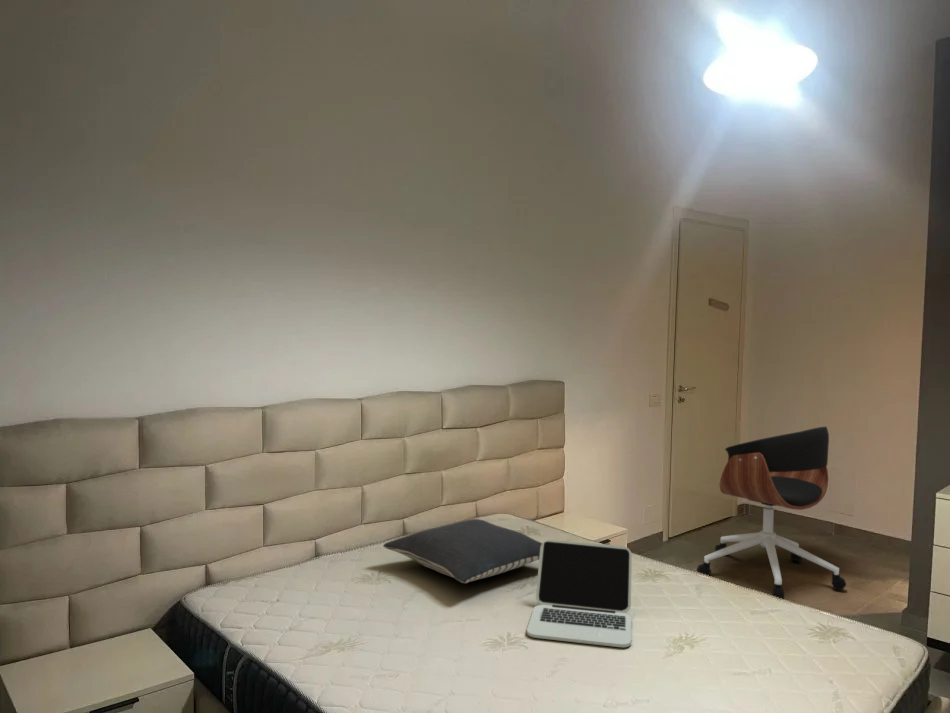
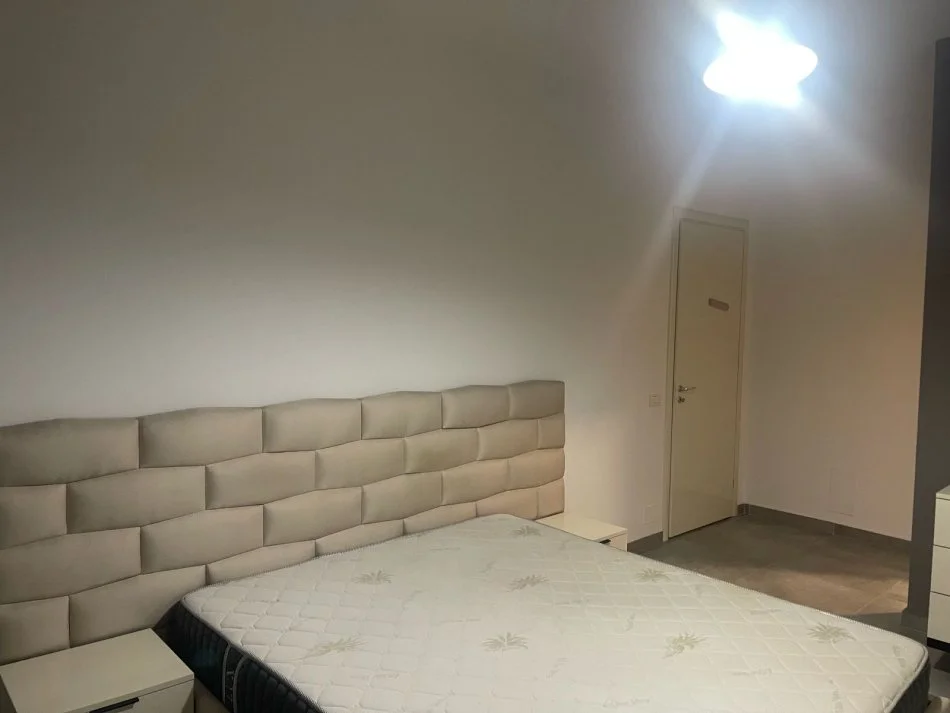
- office chair (770, 498)
- pillow (470, 548)
- laptop (582, 588)
